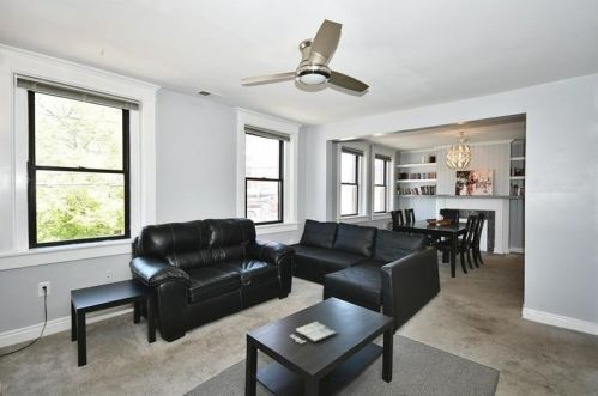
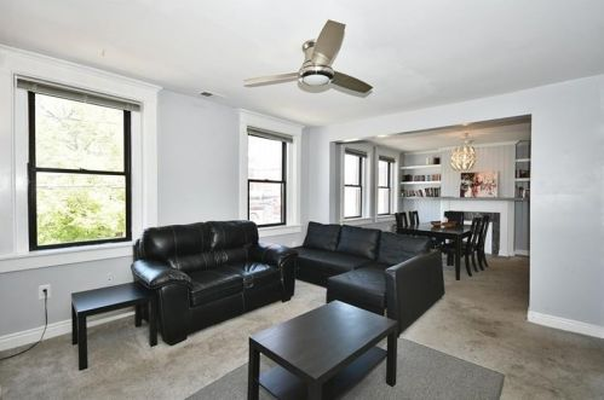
- magazine (310, 333)
